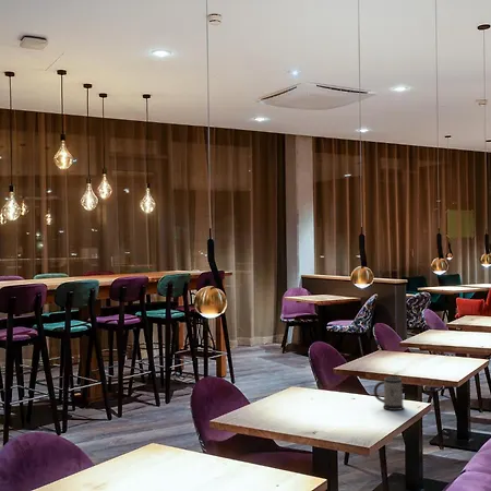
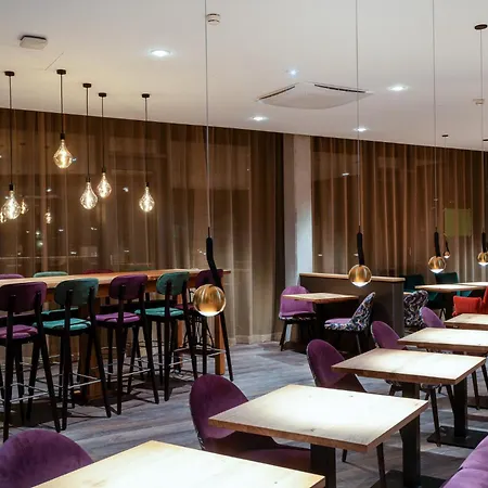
- mug (388, 392)
